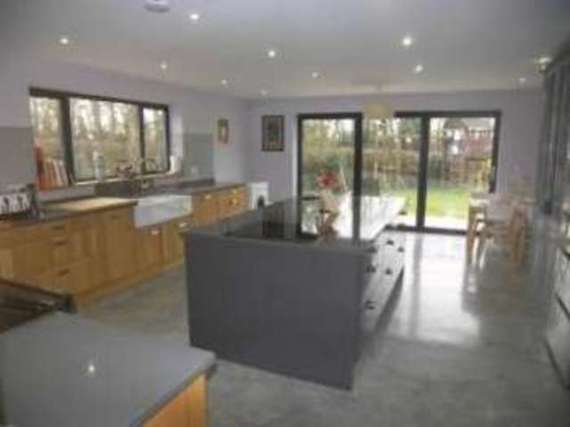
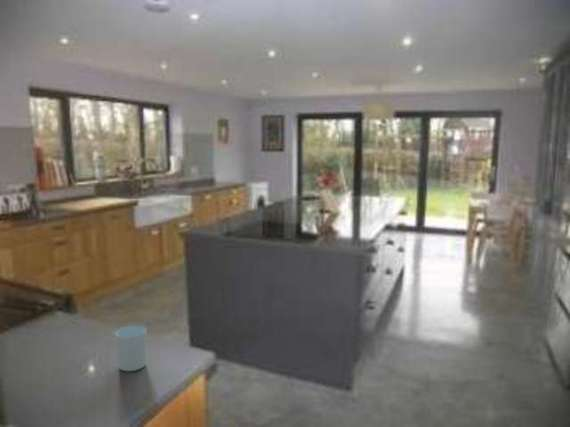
+ cup (131, 348)
